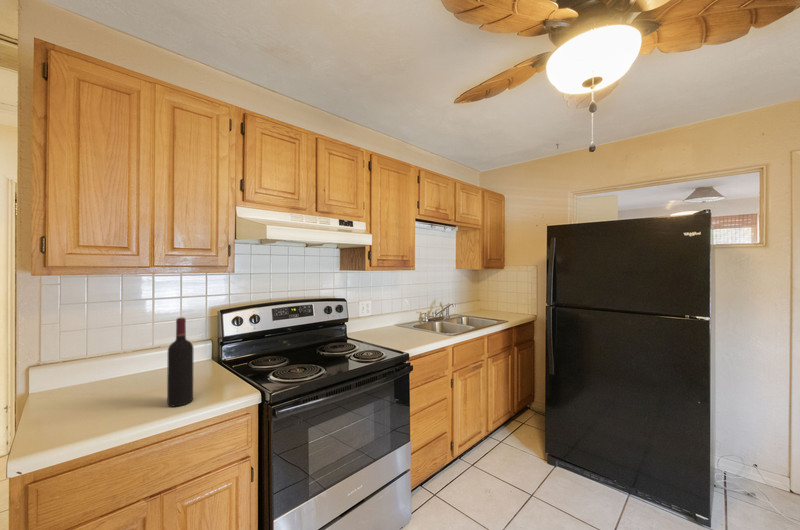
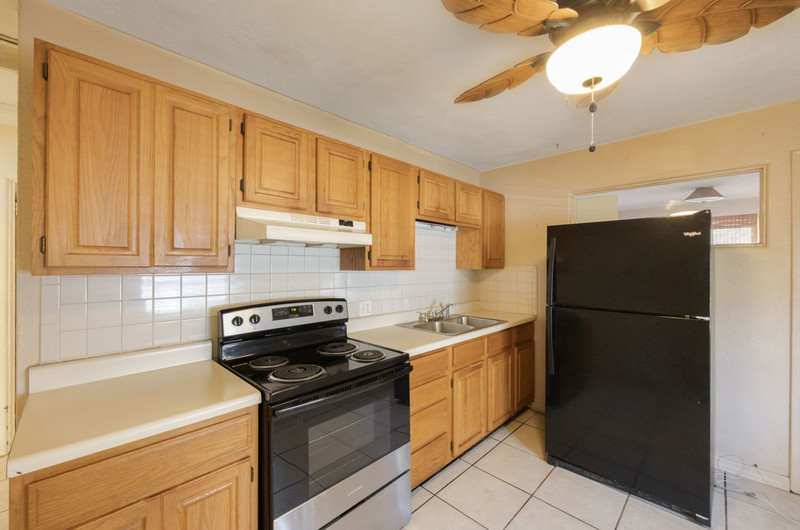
- wine bottle (180, 360)
